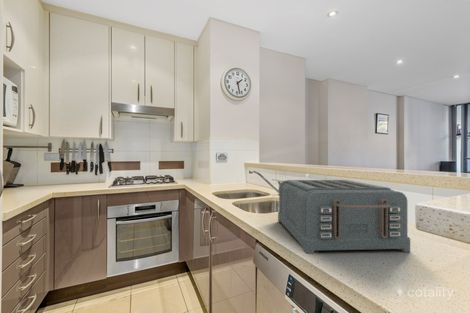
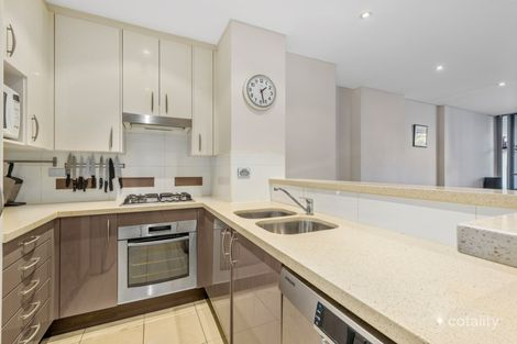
- toaster (334, 209)
